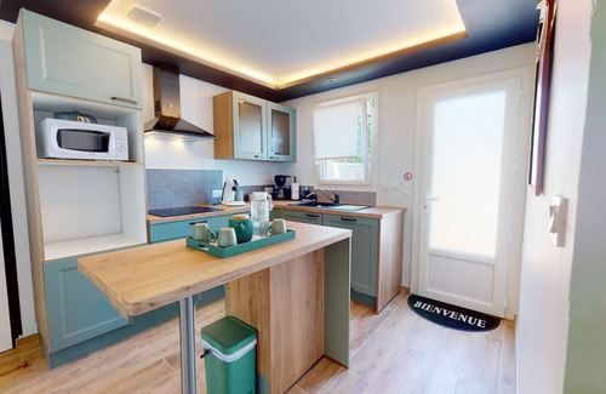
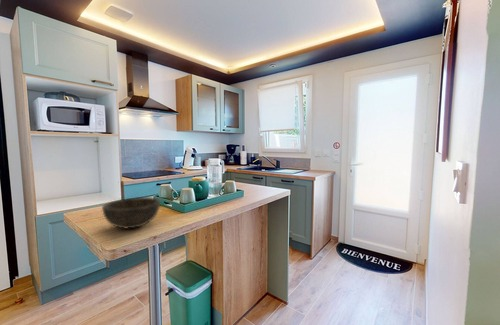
+ bowl (133, 214)
